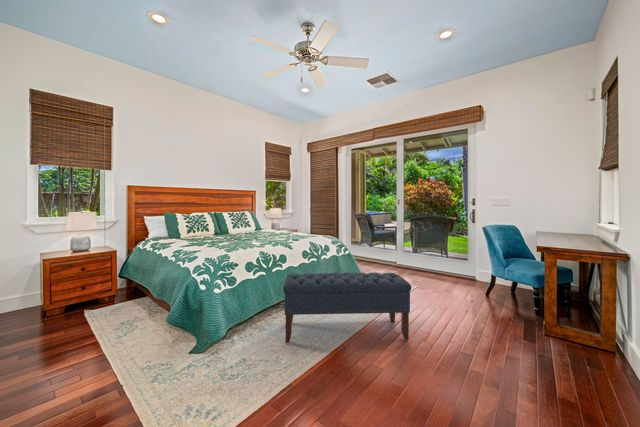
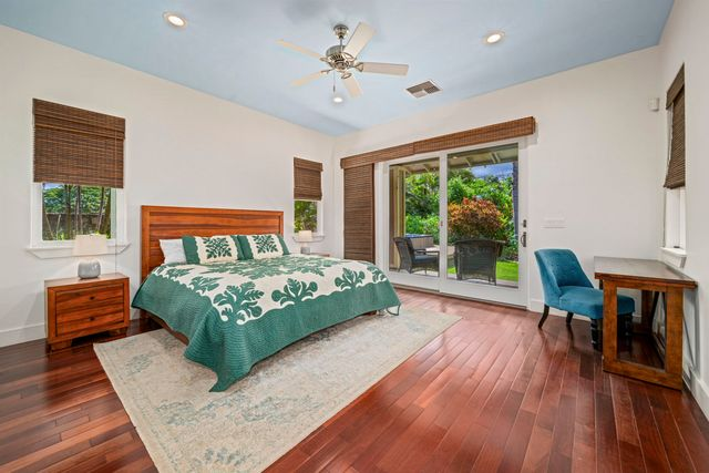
- bench (344, 303)
